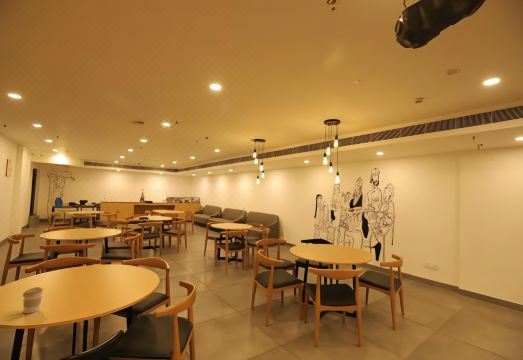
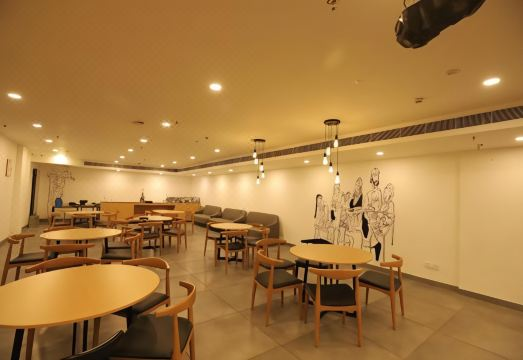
- coffee cup (32, 299)
